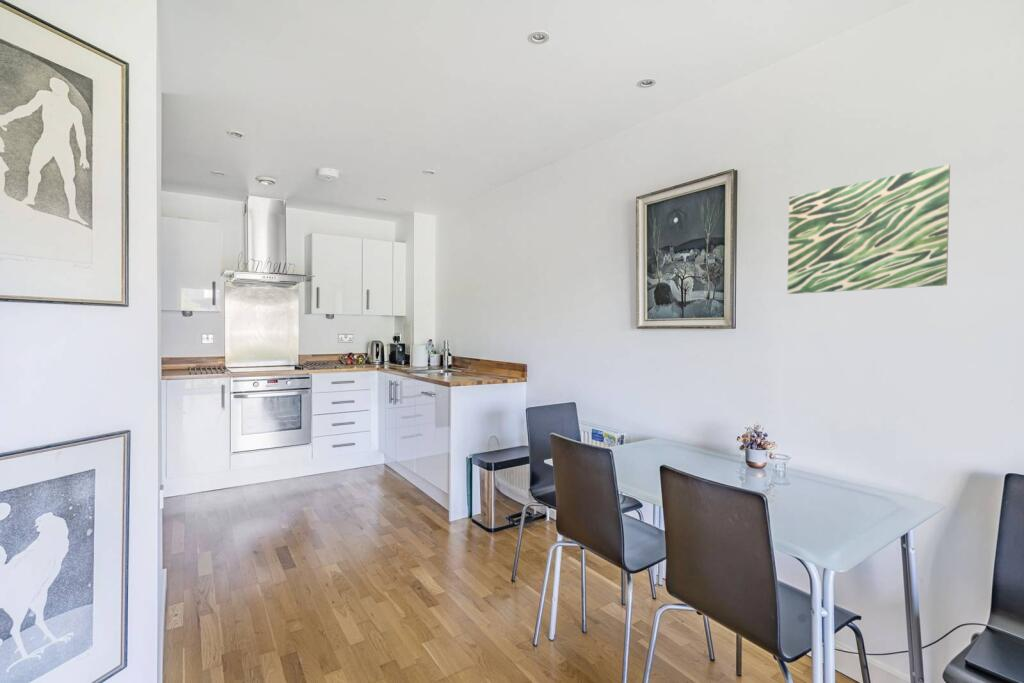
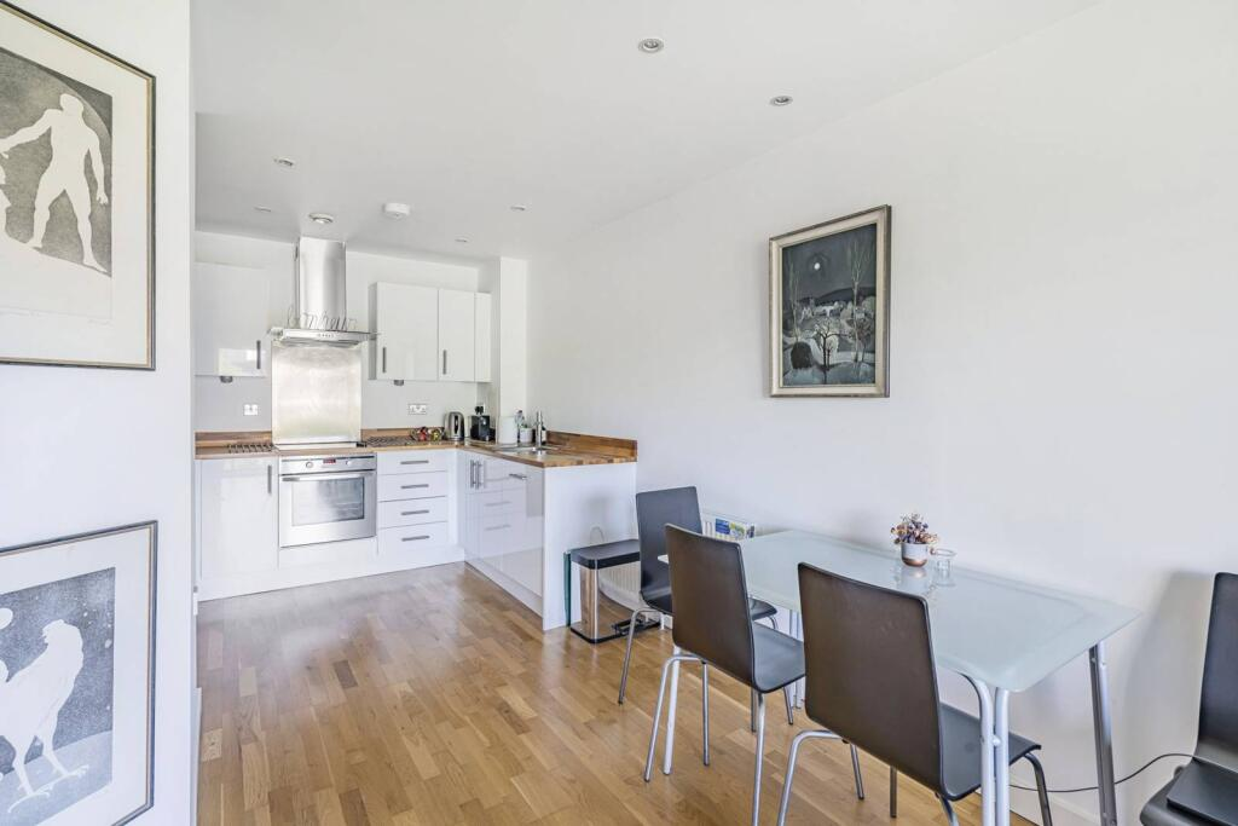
- wall art (859, 236)
